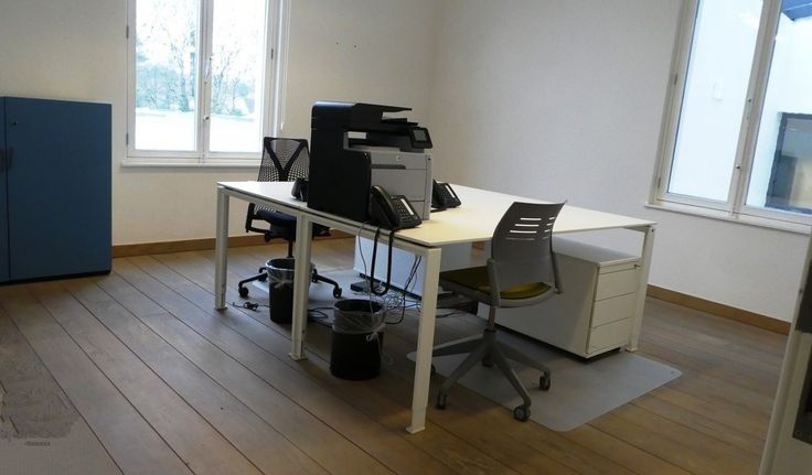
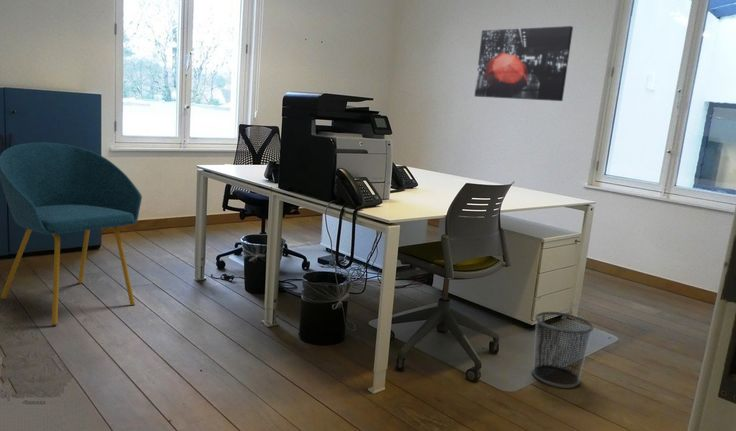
+ chair (68, 226)
+ wall art (520, 63)
+ waste bin (559, 349)
